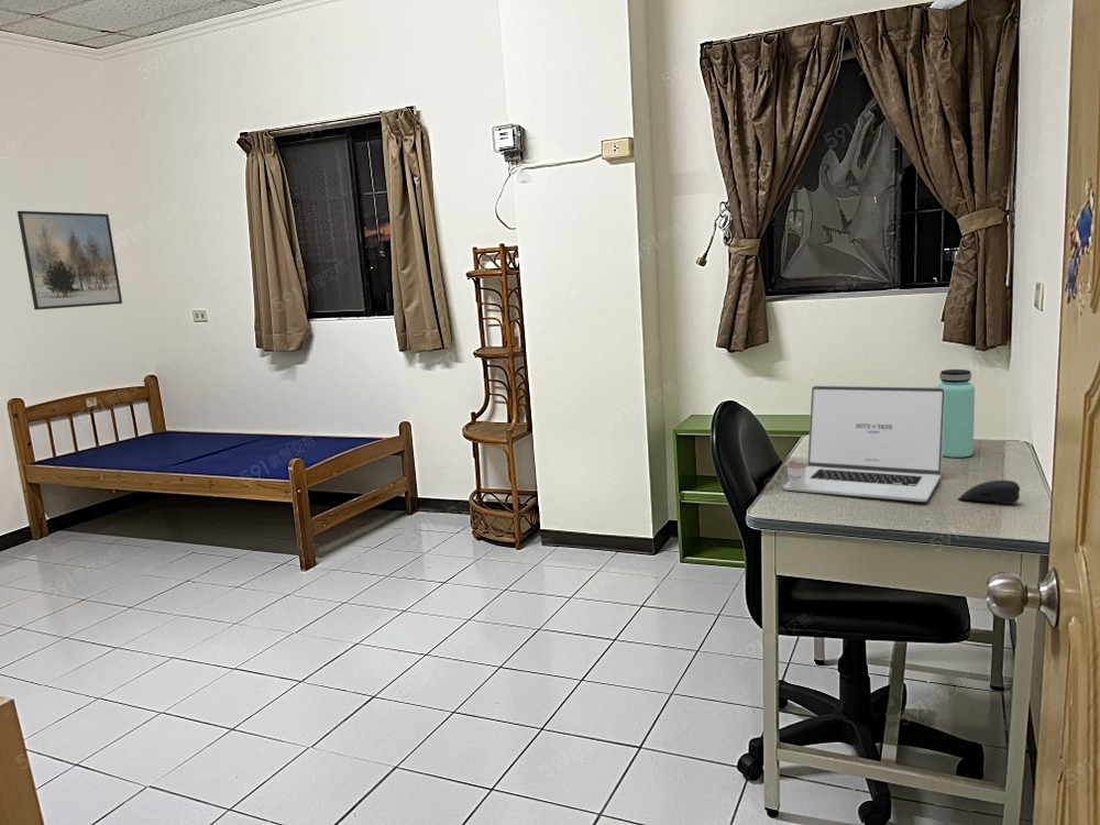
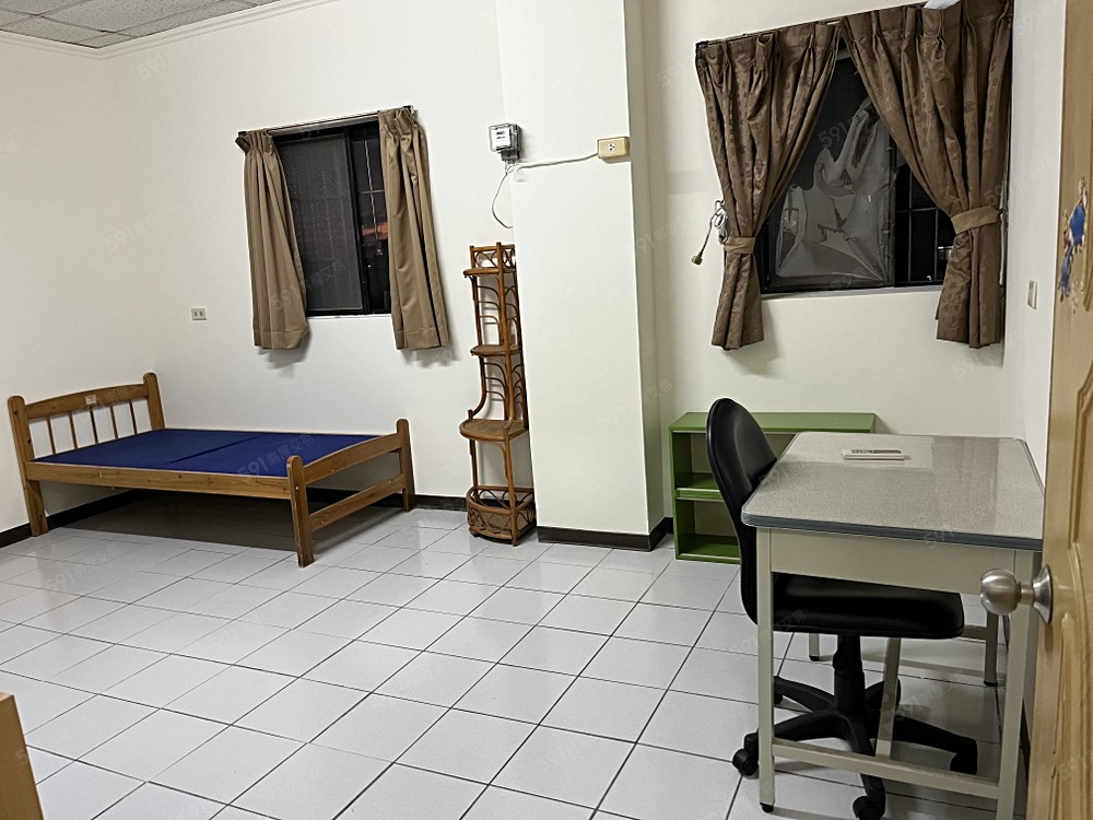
- laptop (864, 439)
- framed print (73, 260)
- bottle (955, 413)
- computer mouse (988, 490)
